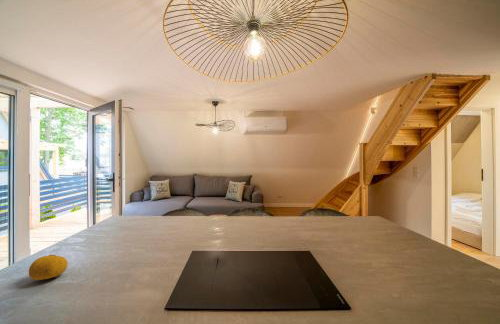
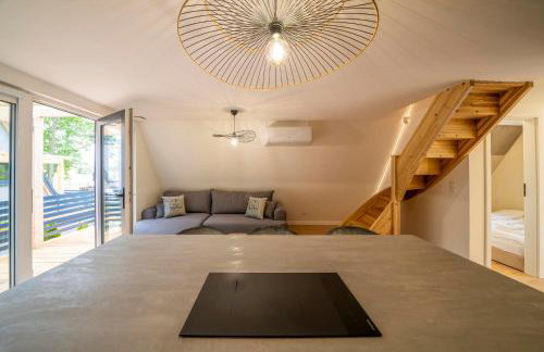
- fruit (48, 266)
